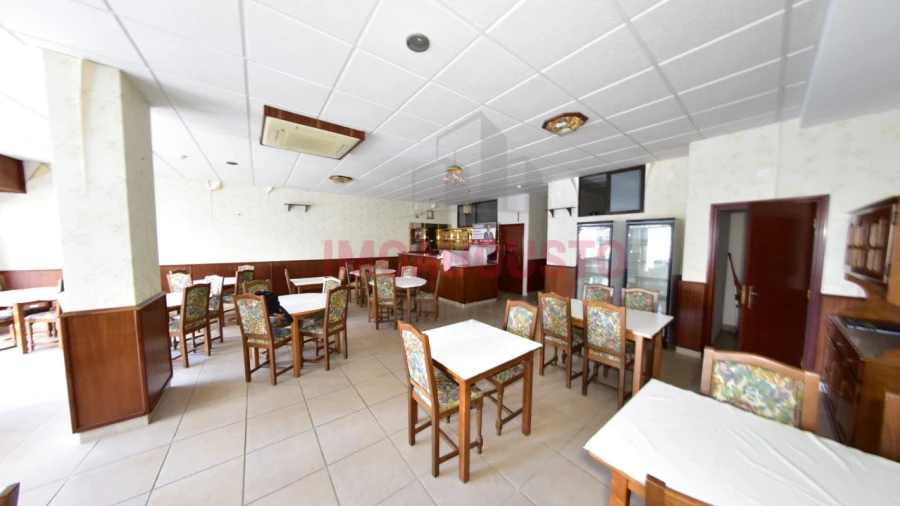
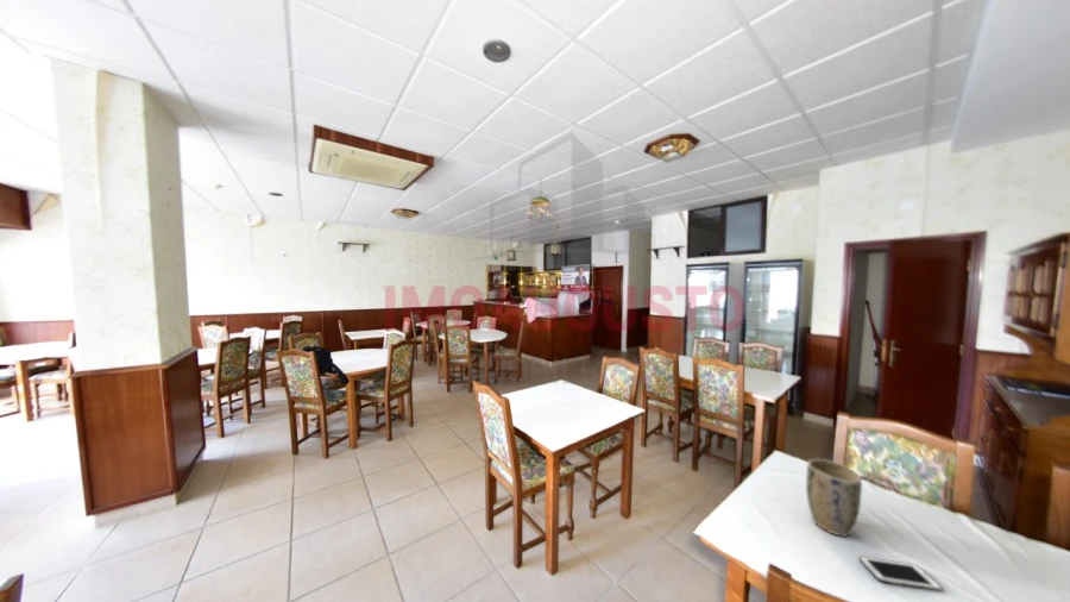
+ plant pot (831, 497)
+ cell phone (898, 572)
